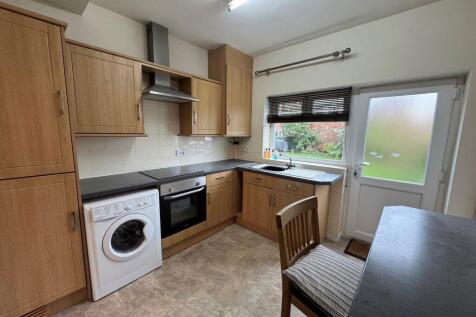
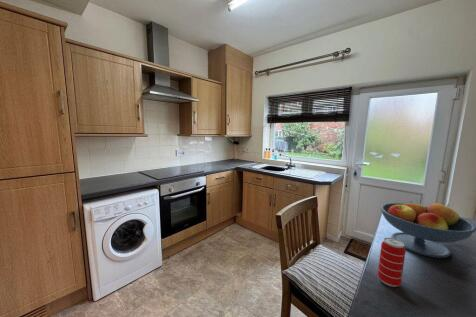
+ beverage can (391, 261)
+ fruit bowl (421, 224)
